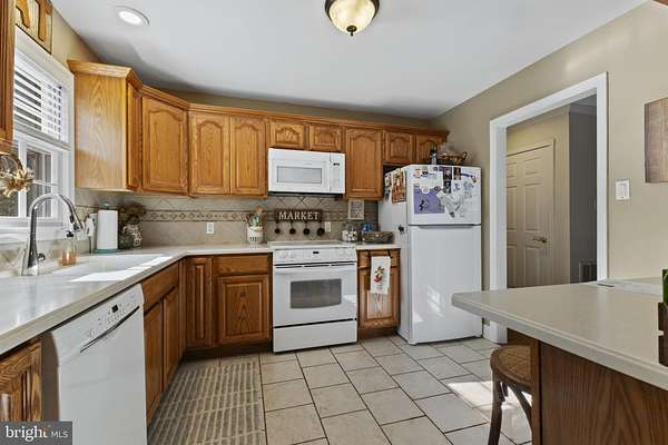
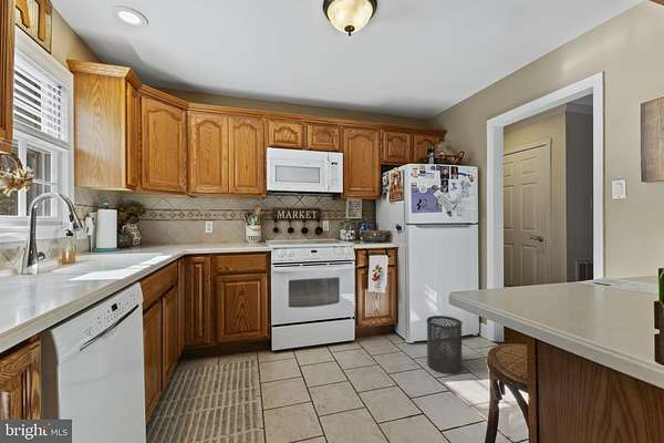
+ trash can (444, 342)
